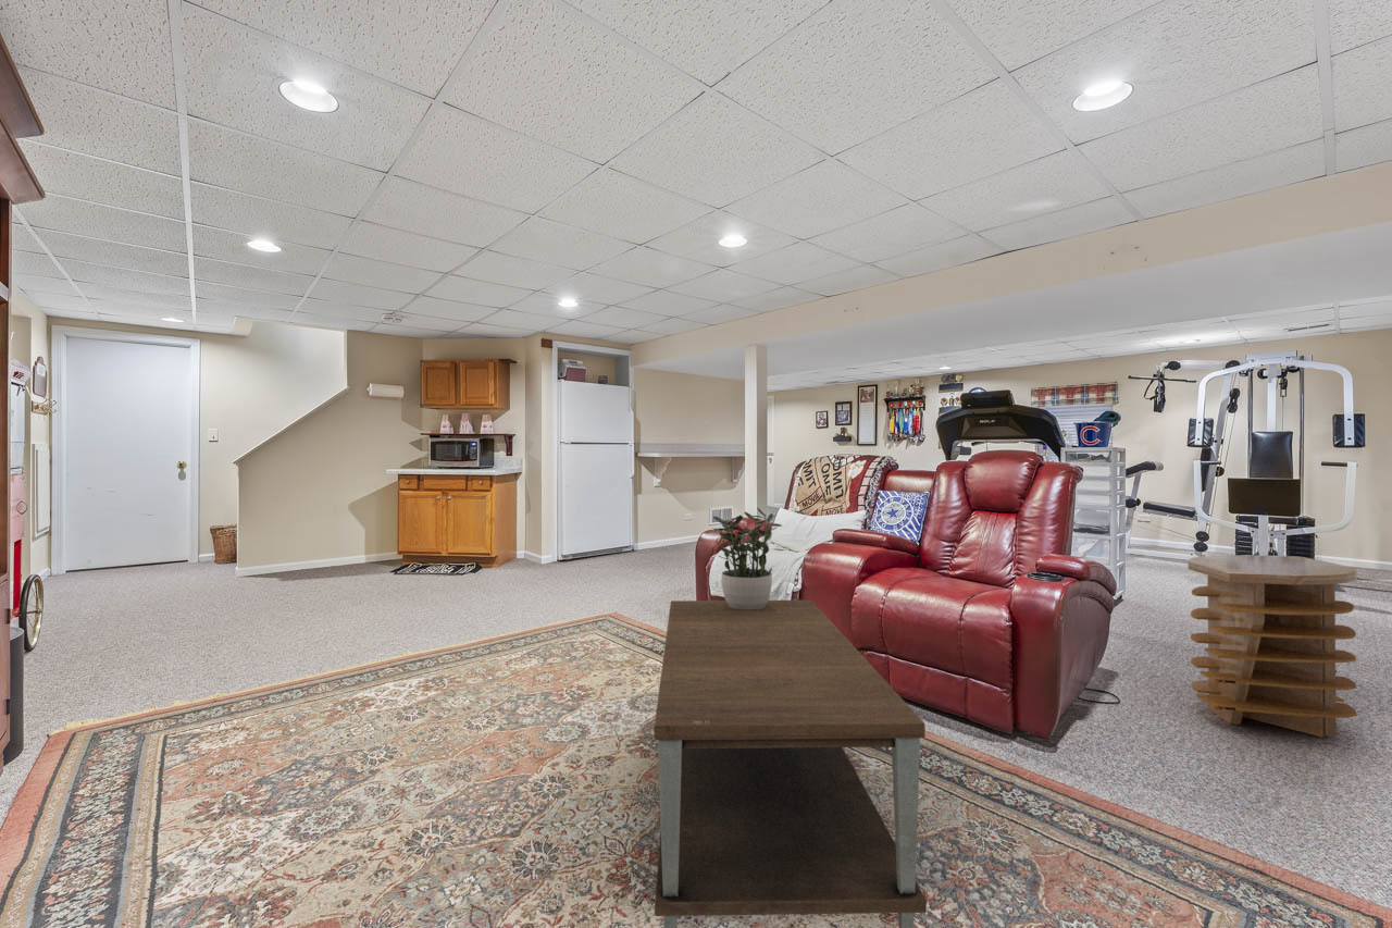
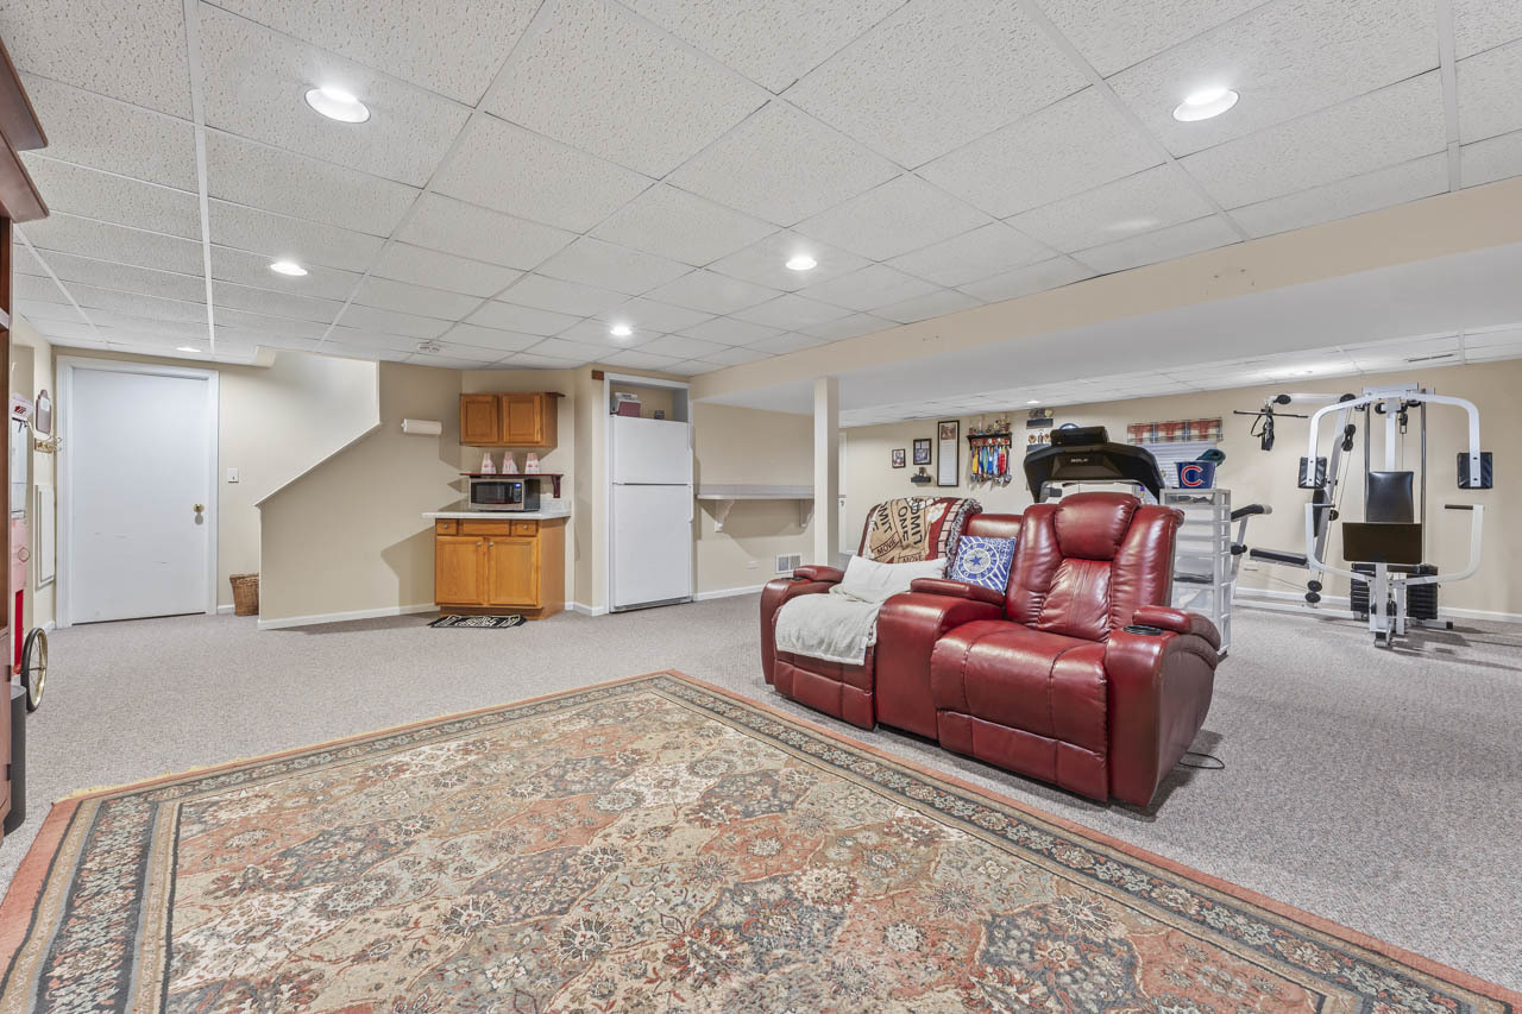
- potted plant (746, 556)
- coffee table (758, 719)
- side table (1268, 643)
